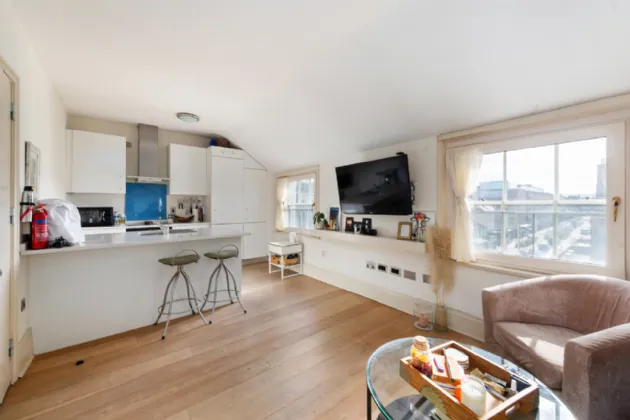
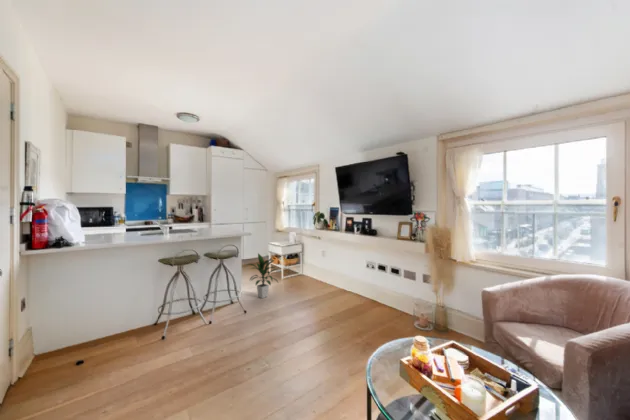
+ indoor plant (264, 274)
